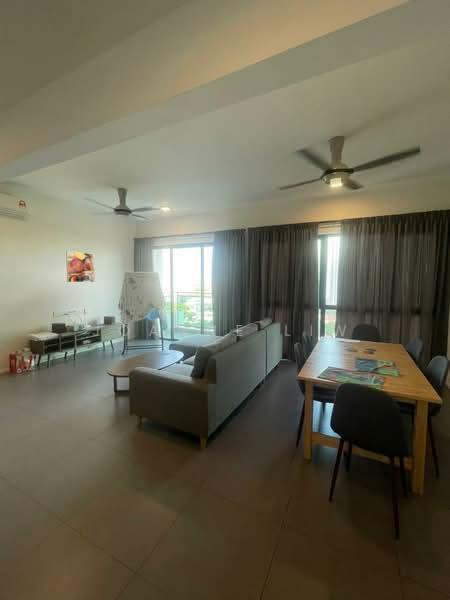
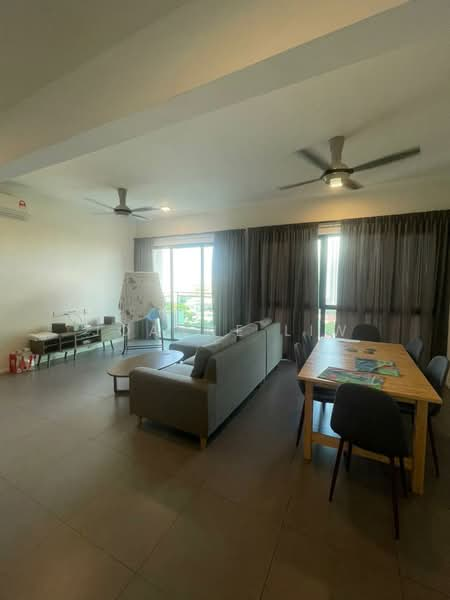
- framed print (81, 267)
